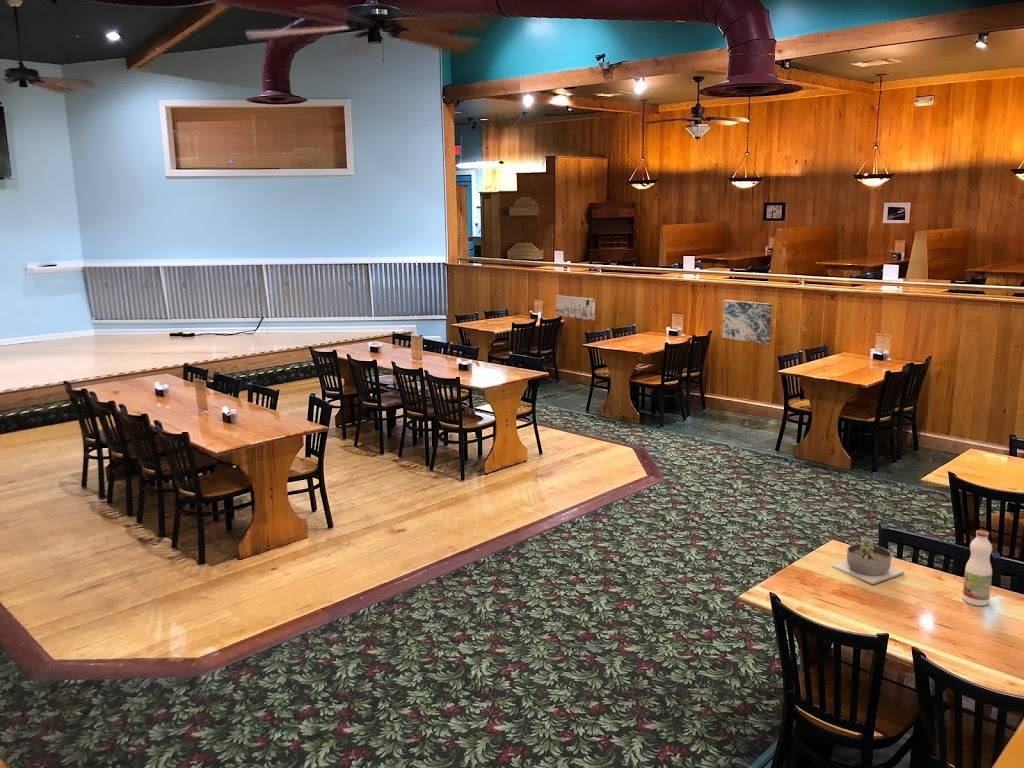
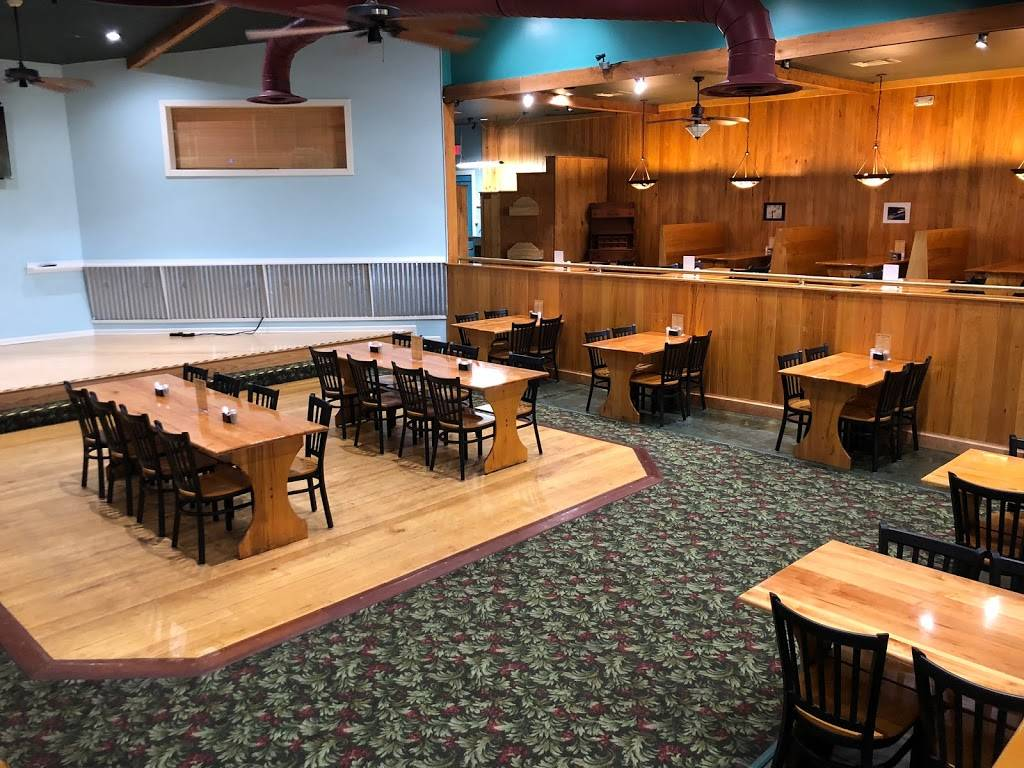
- succulent planter (868, 554)
- wall art (746, 321)
- wall art (574, 307)
- juice bottle (979, 566)
